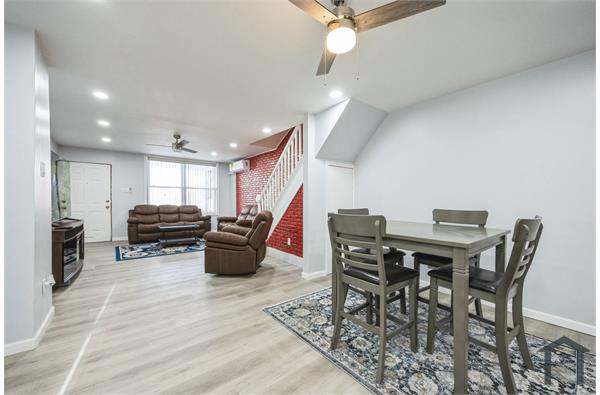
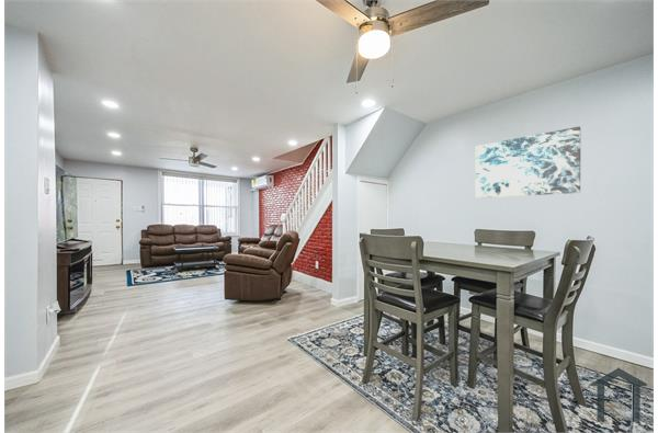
+ wall art (521, 167)
